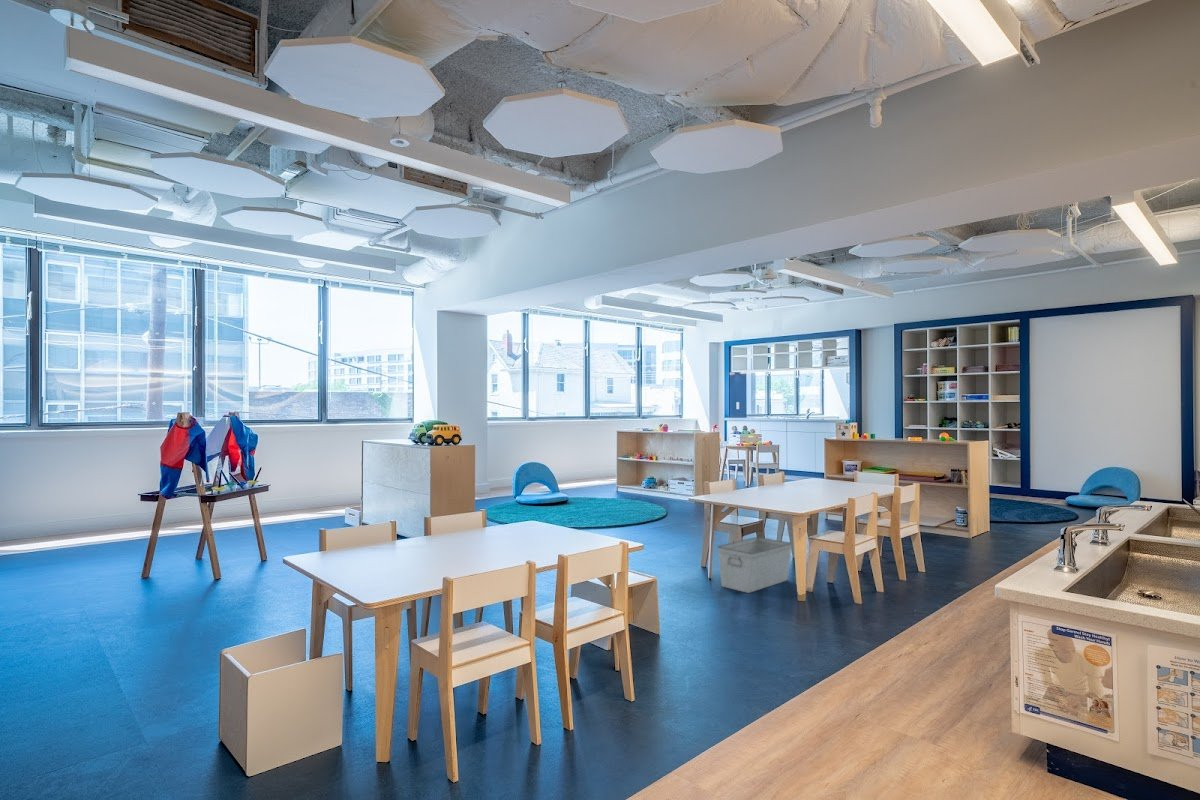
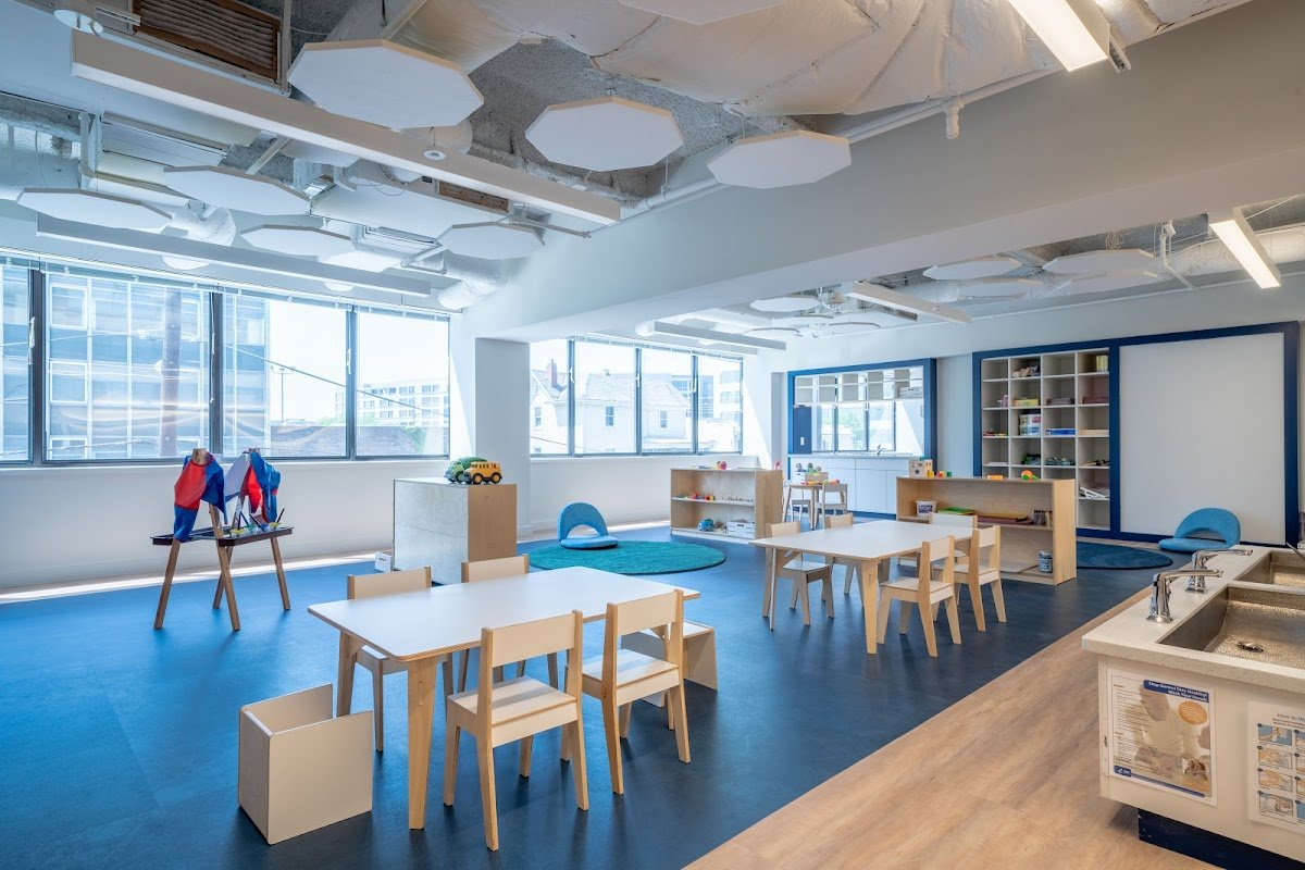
- storage bin (755, 563)
